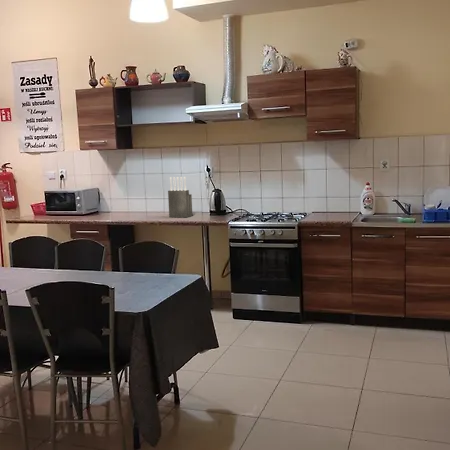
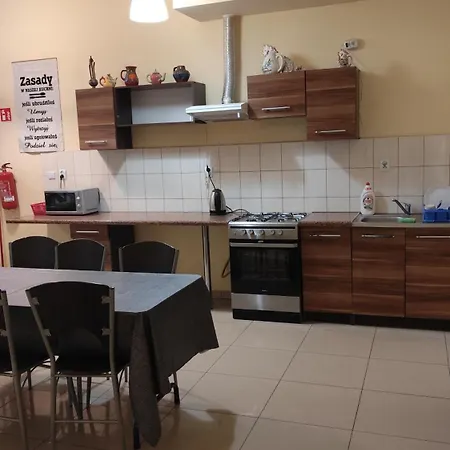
- knife block (180, 196)
